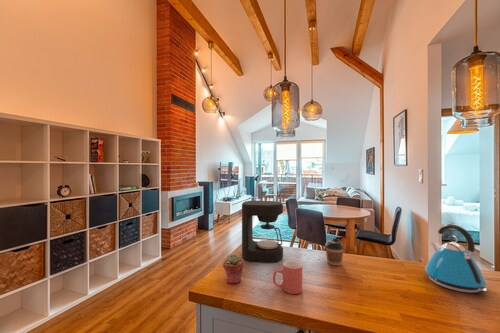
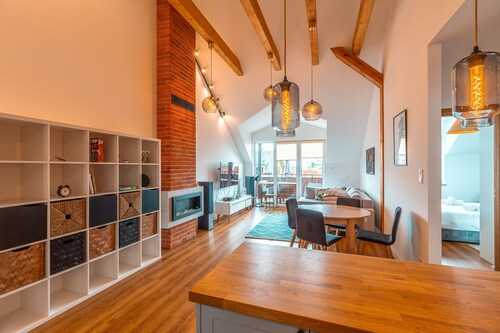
- coffee maker (262, 228)
- coffee cup (334, 251)
- kettle (455, 253)
- potted succulent (233, 267)
- mug (287, 276)
